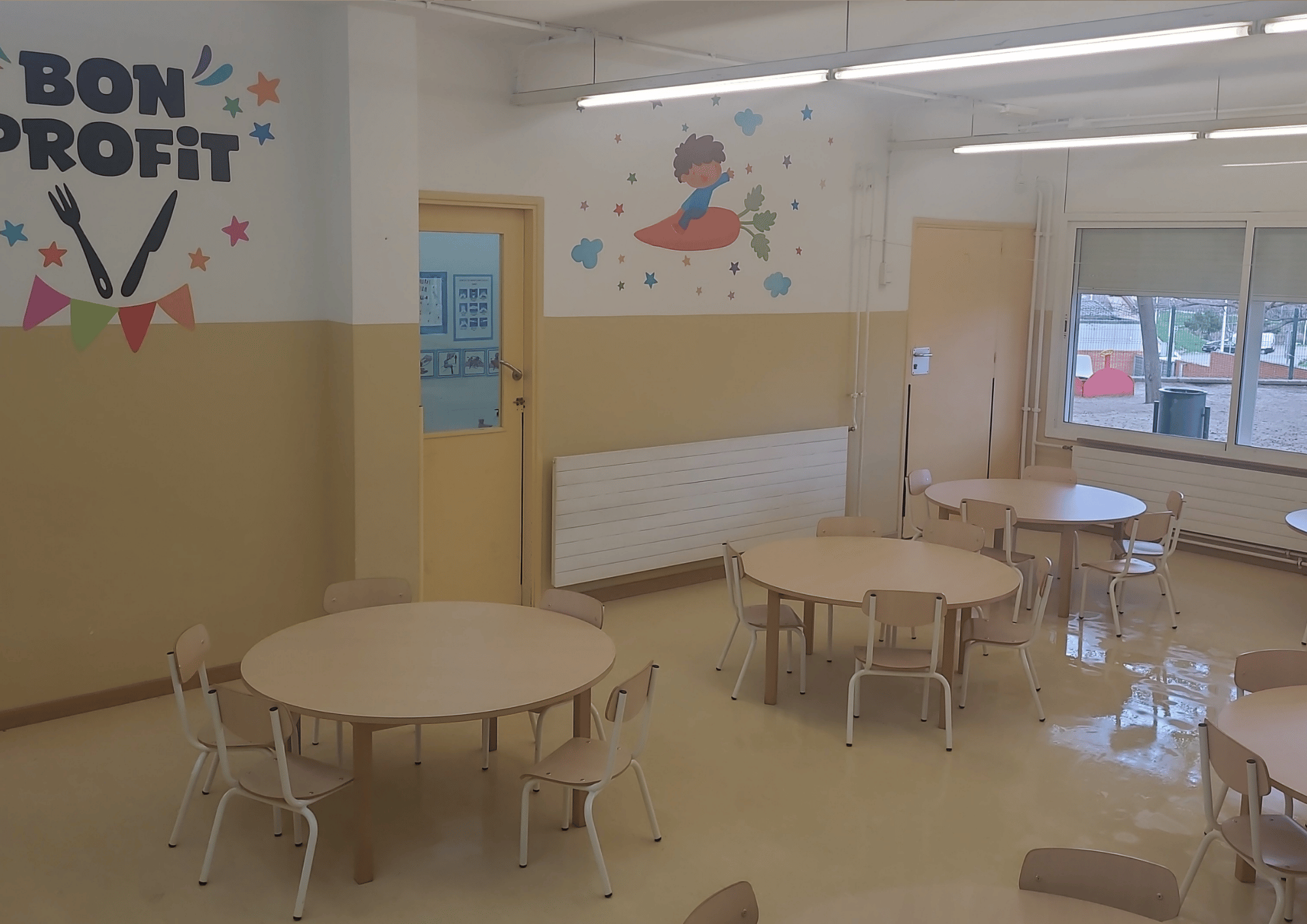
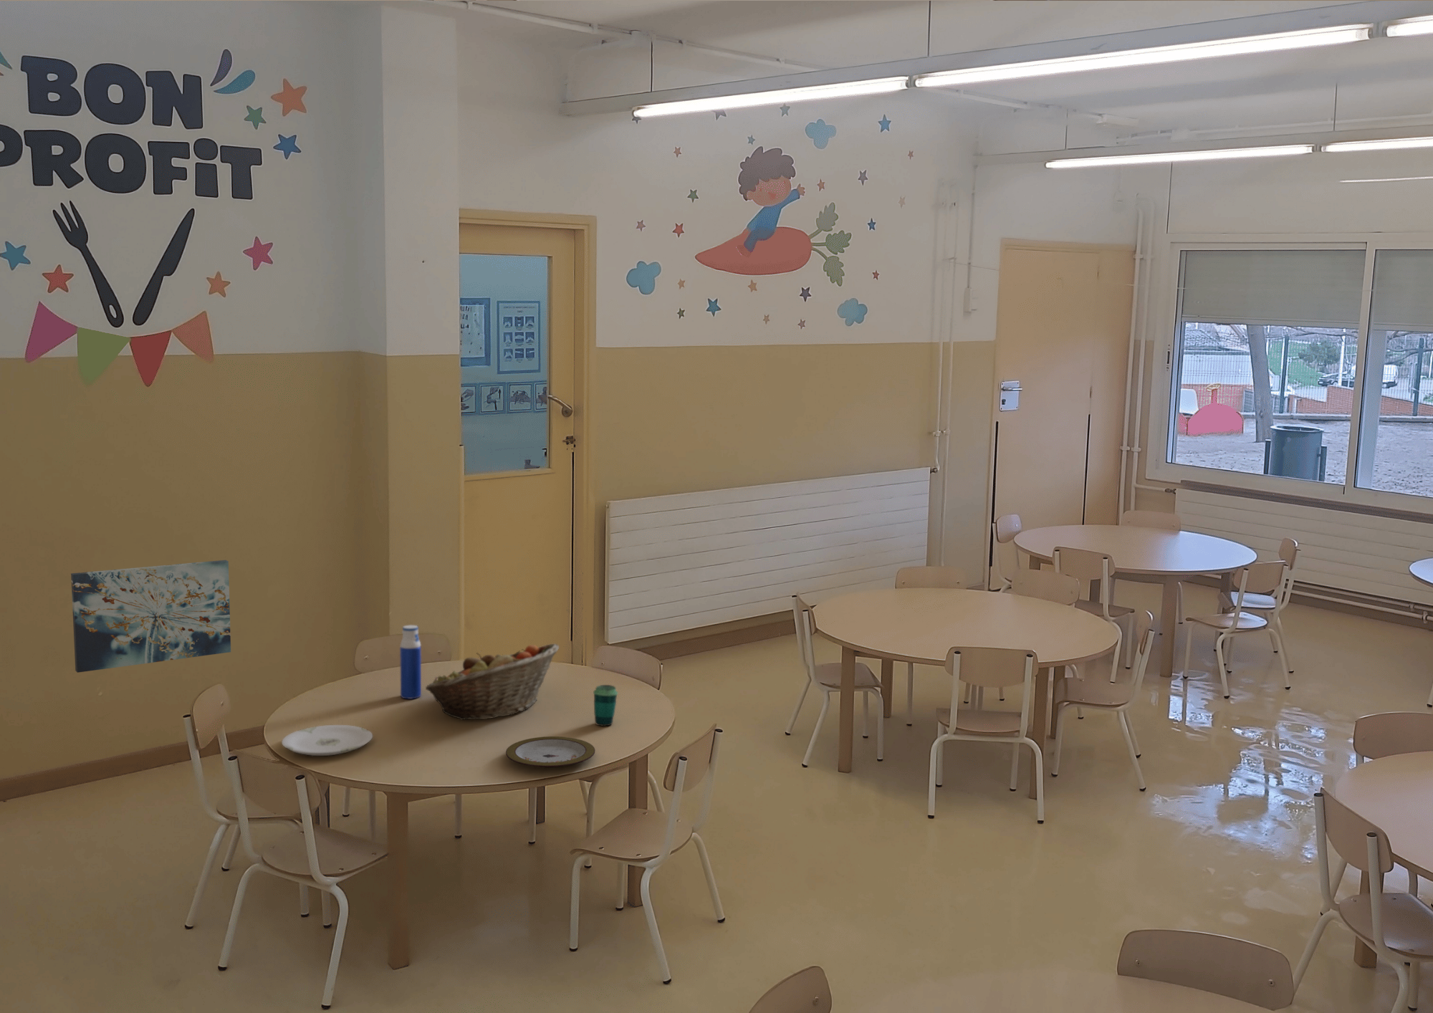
+ plate (328, 741)
+ fruit basket (494, 678)
+ plate (550, 753)
+ water bottle (410, 661)
+ wall art (155, 614)
+ cup (605, 705)
